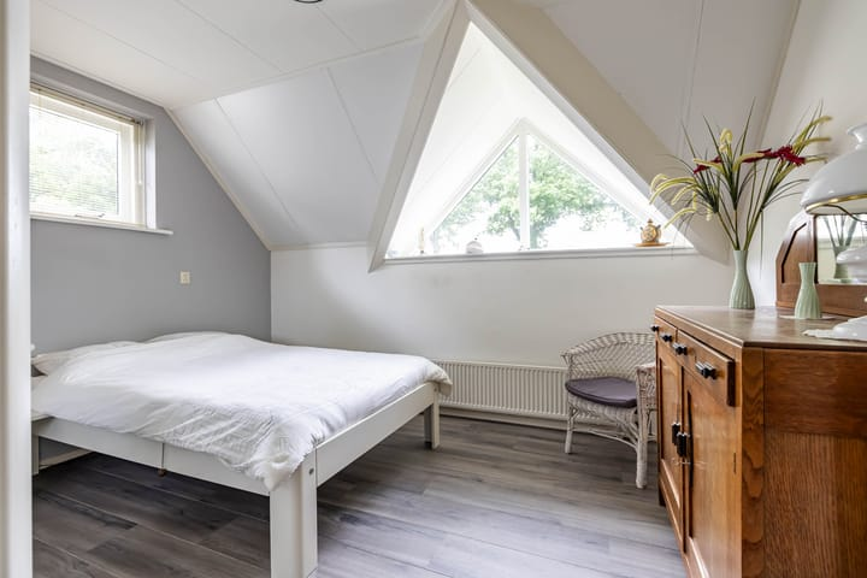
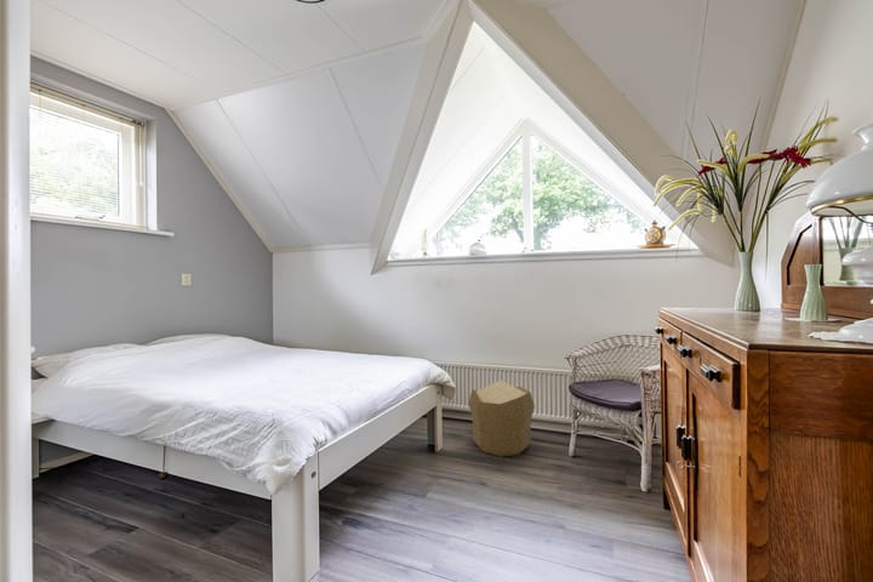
+ pouf (501, 412)
